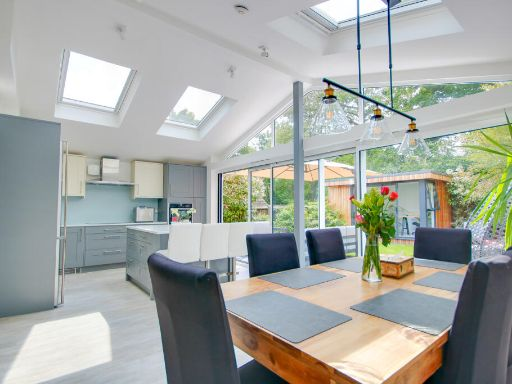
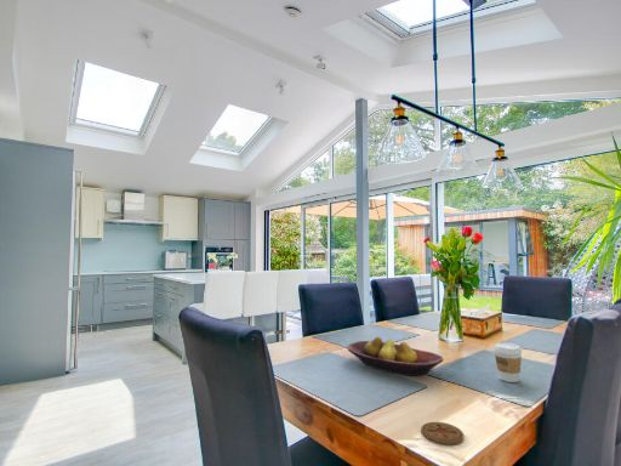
+ coaster (441, 432)
+ coffee cup (507, 362)
+ fruit bowl (392, 353)
